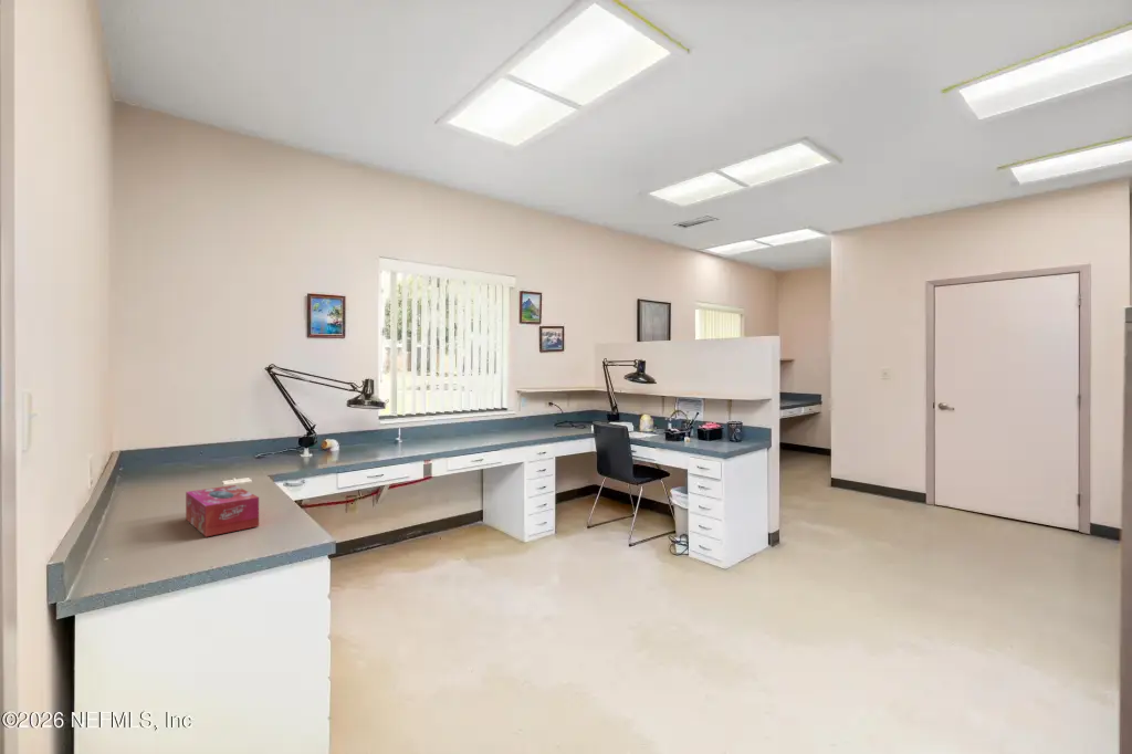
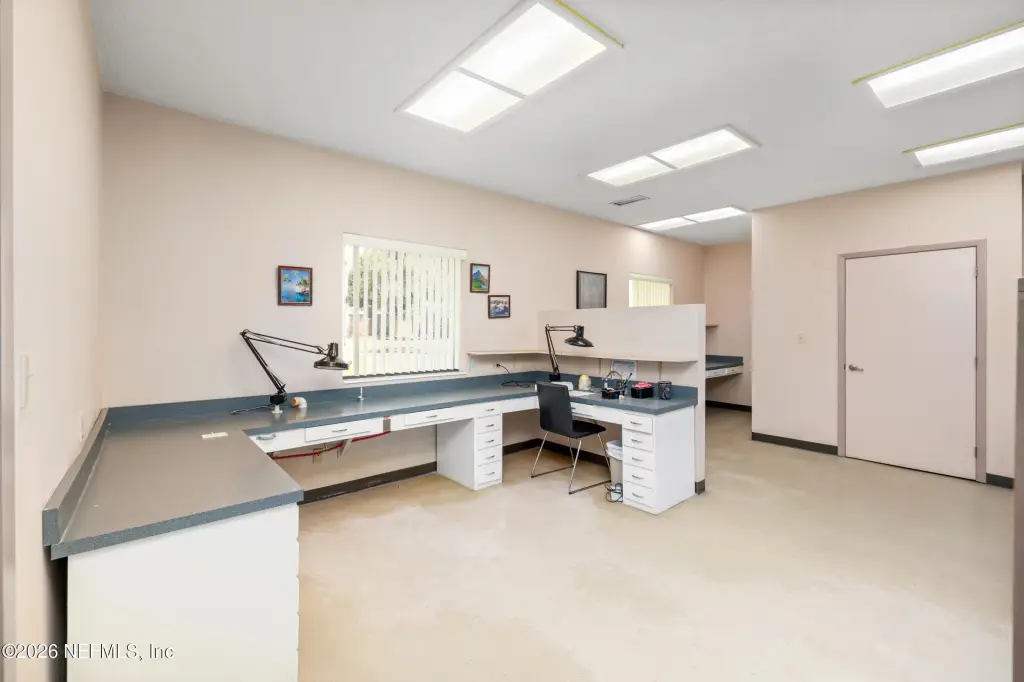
- tissue box (221, 509)
